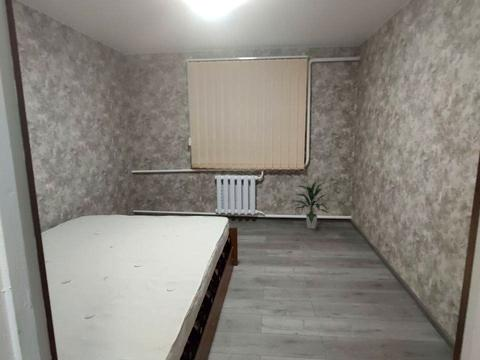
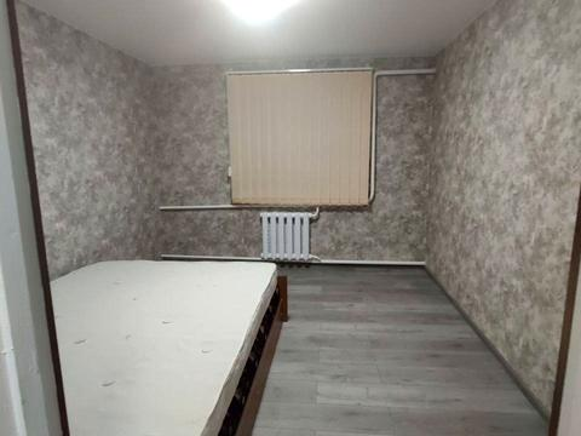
- indoor plant (311, 204)
